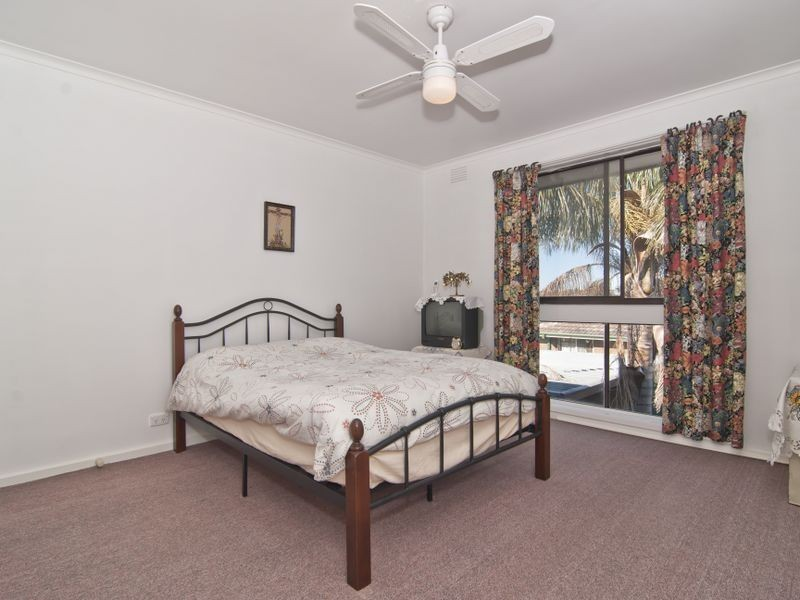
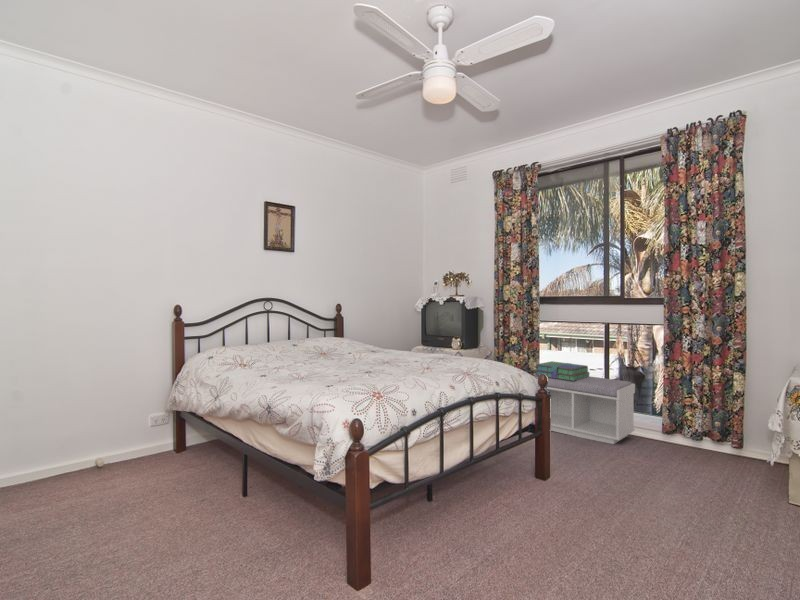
+ stack of books (561, 370)
+ bench (580, 404)
